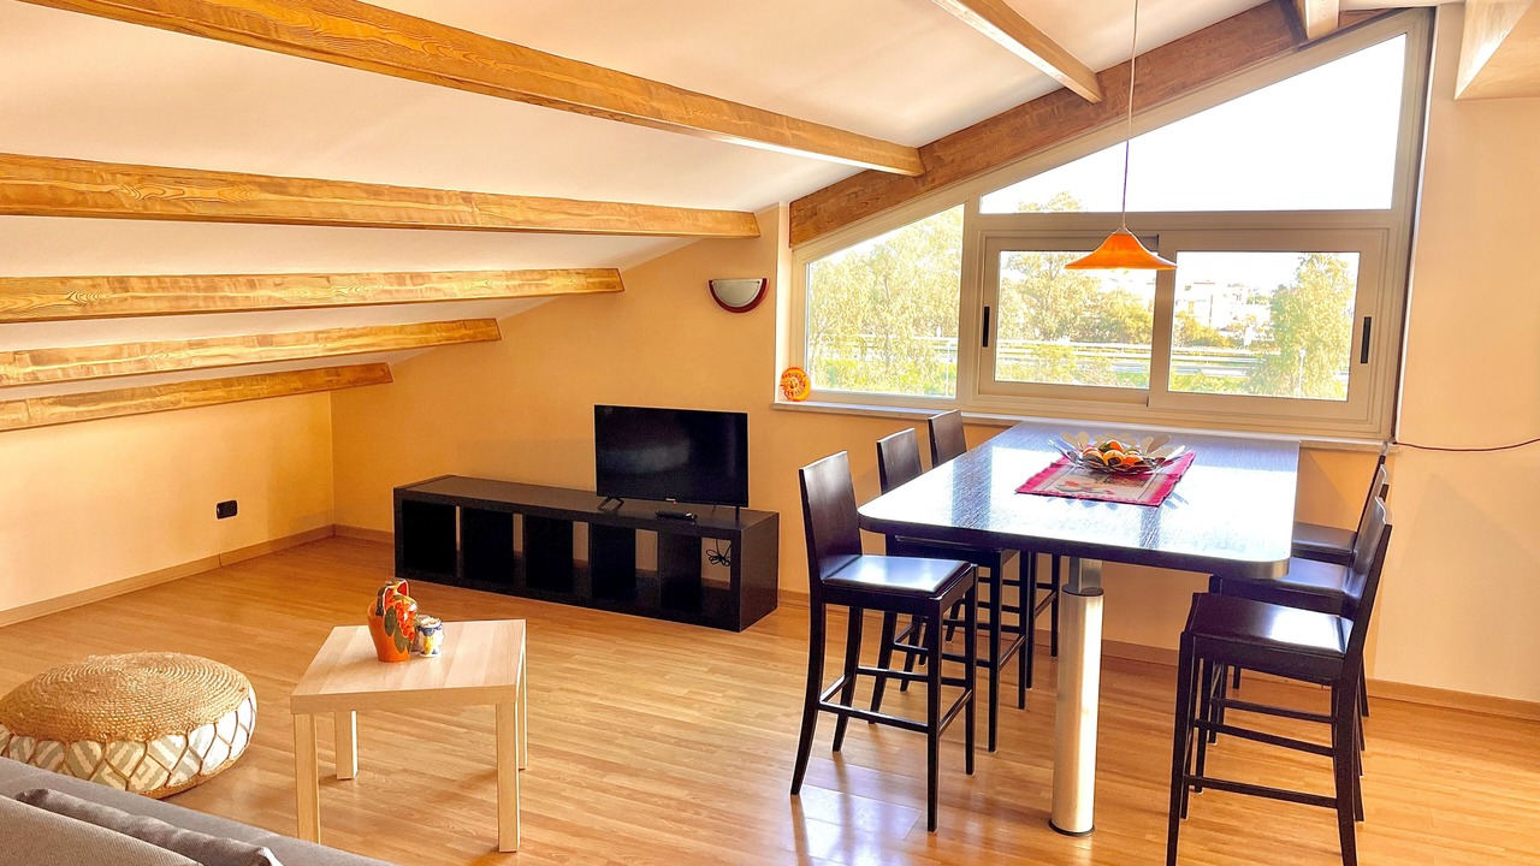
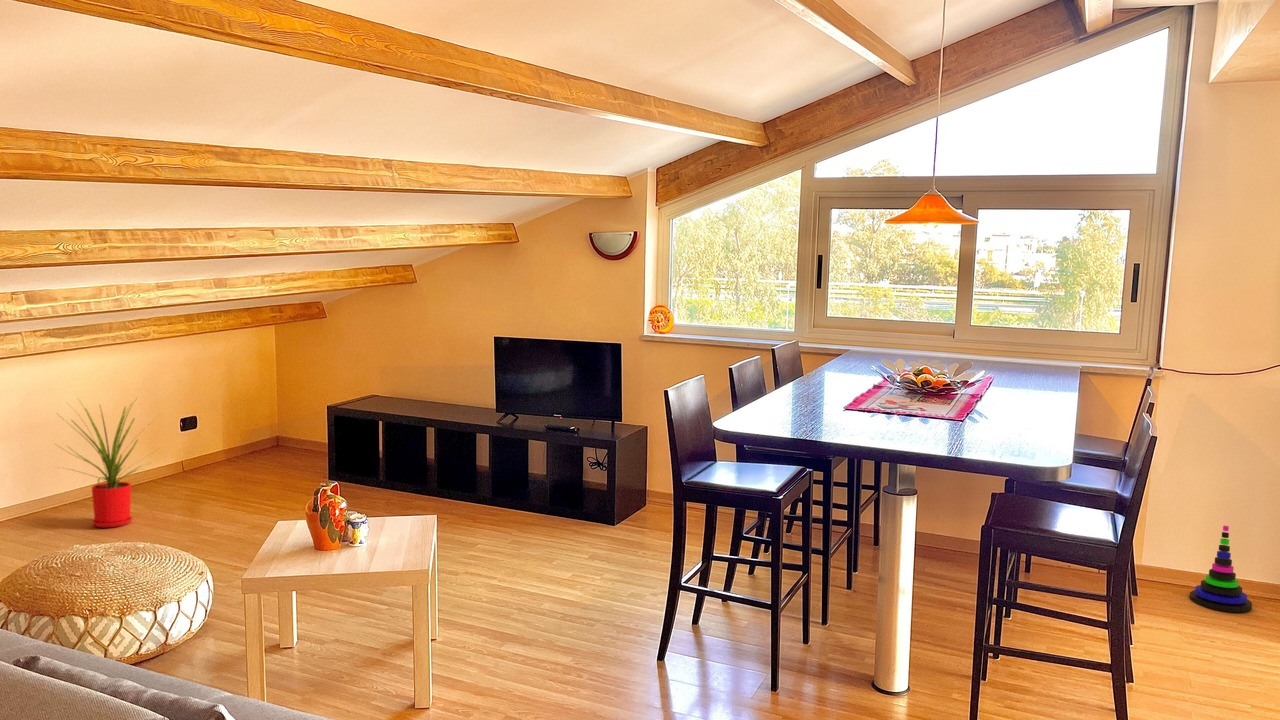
+ house plant (111, 461)
+ stacking toy (1223, 564)
